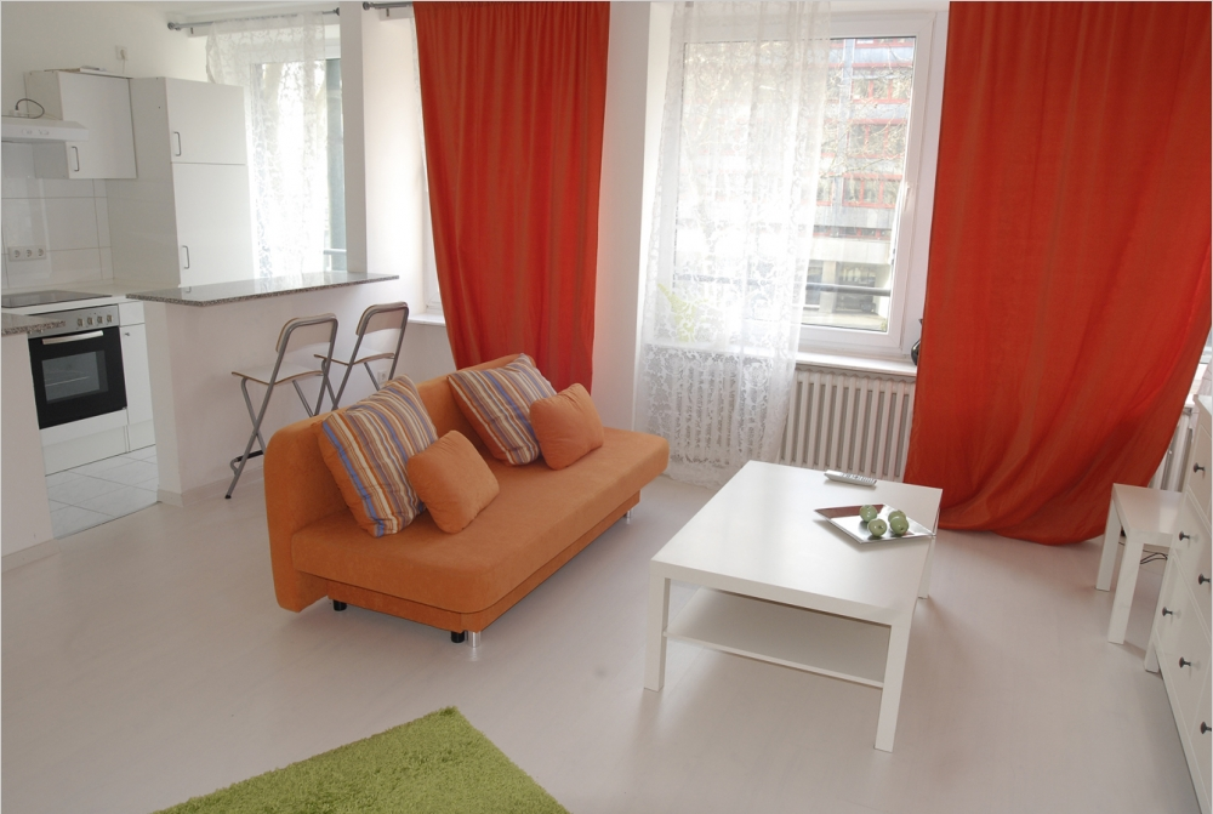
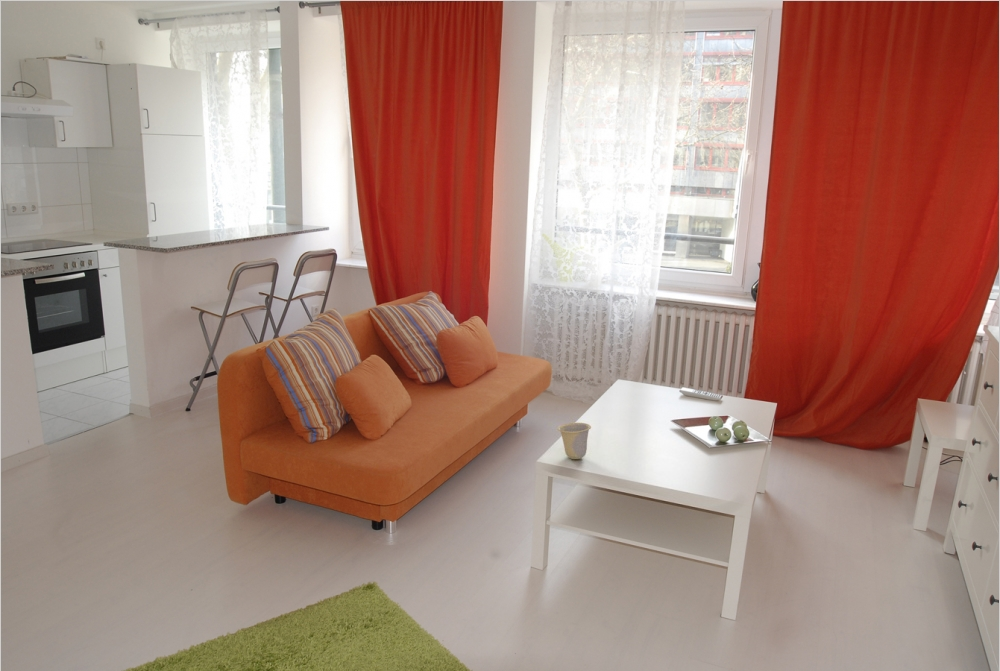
+ cup (573, 441)
